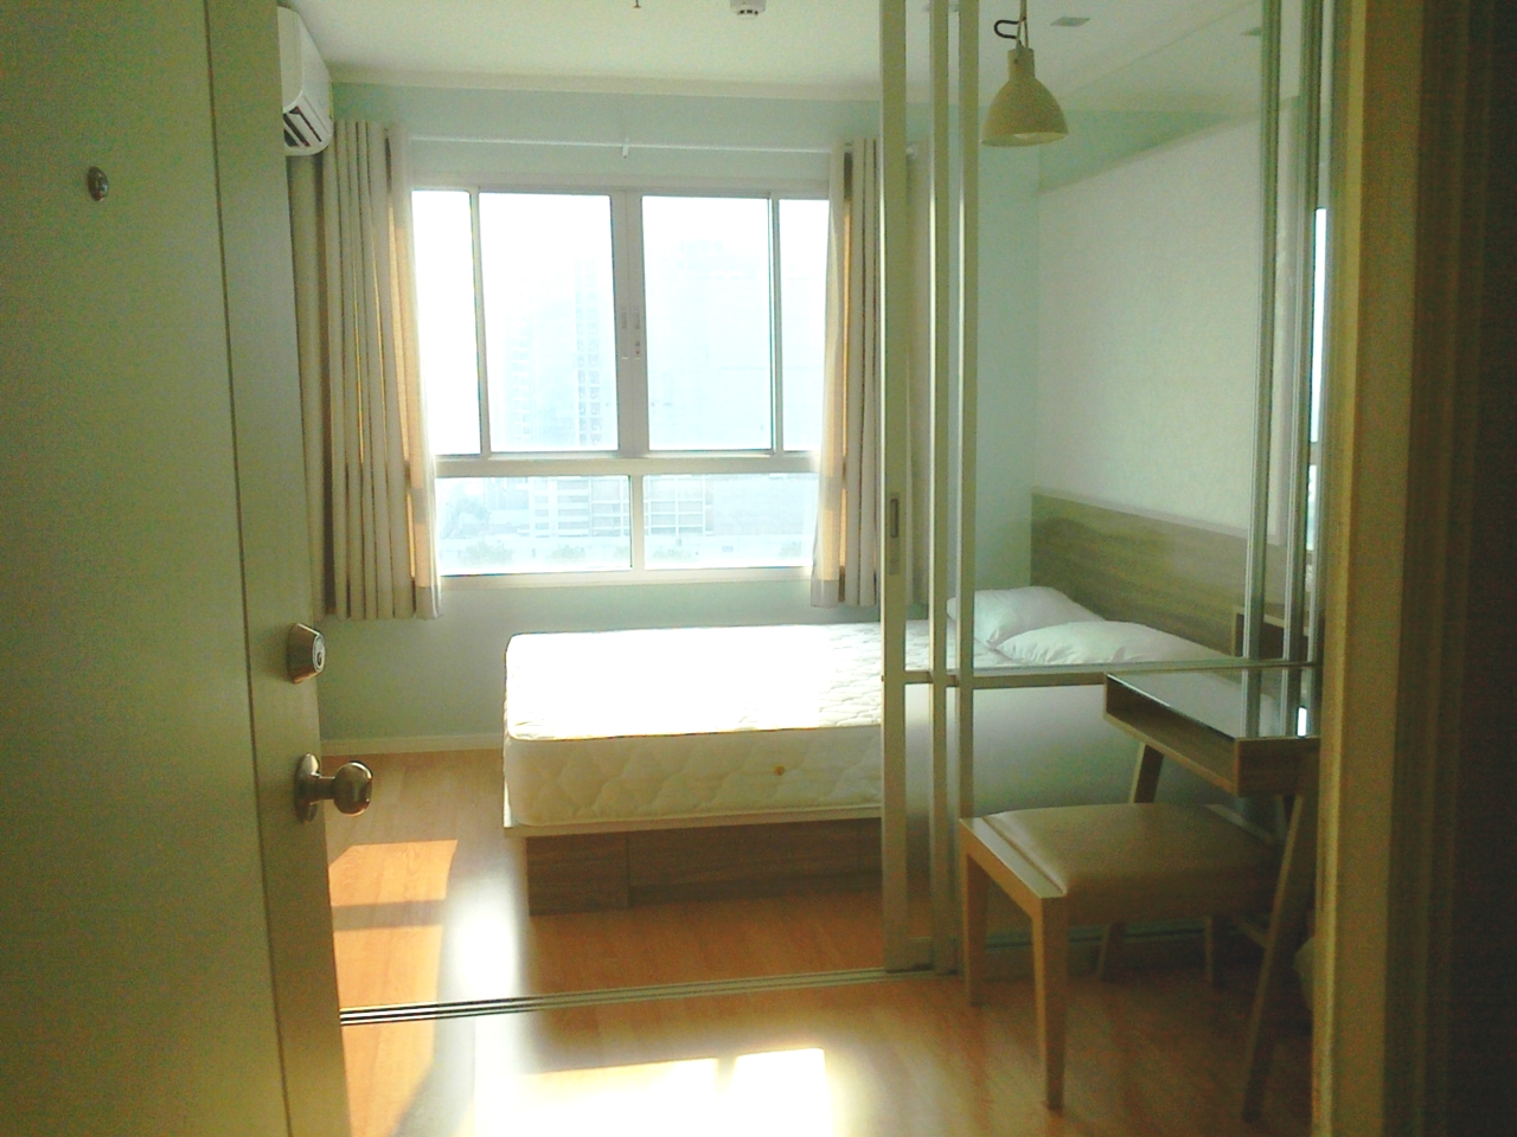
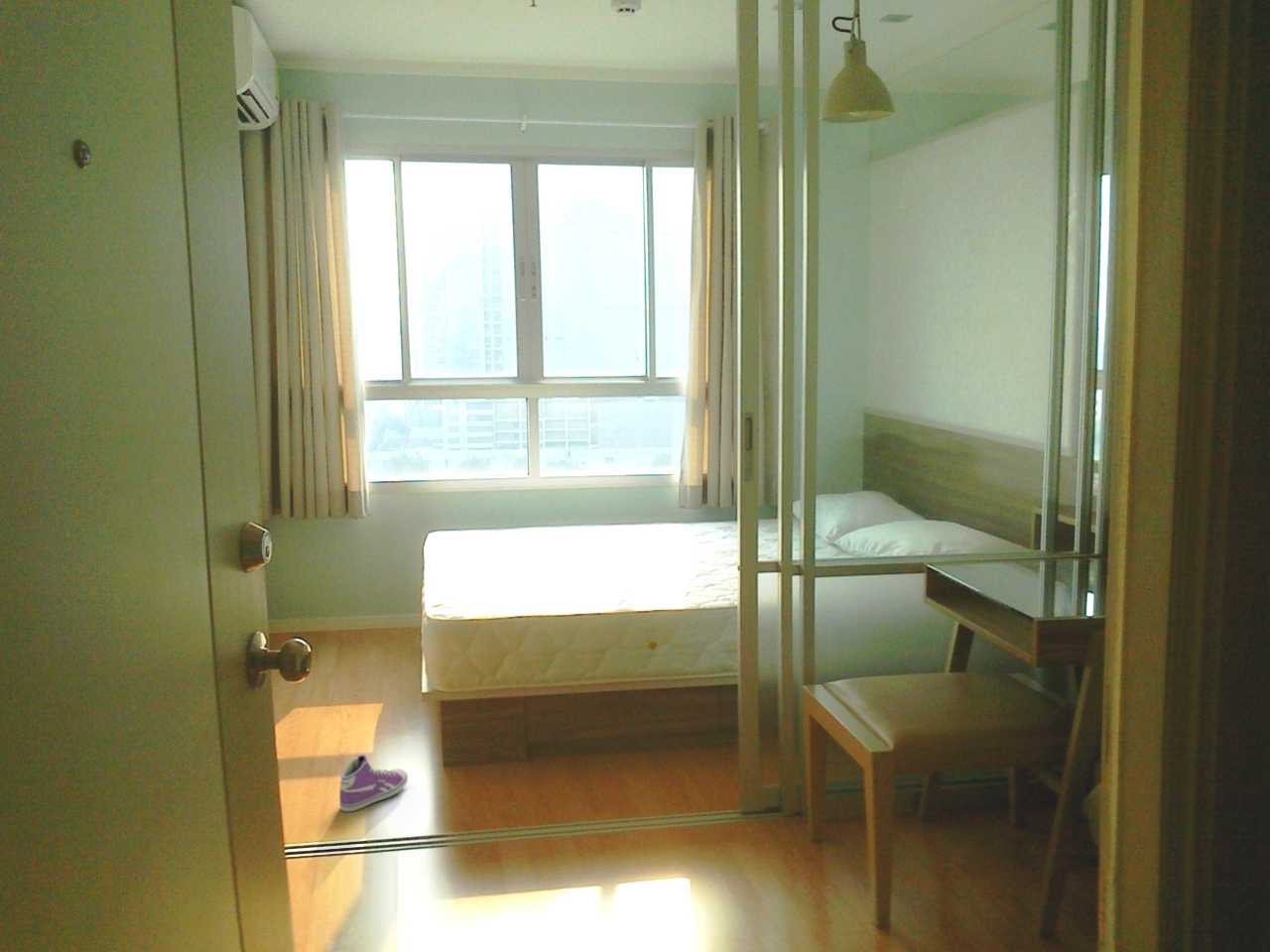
+ sneaker (375, 774)
